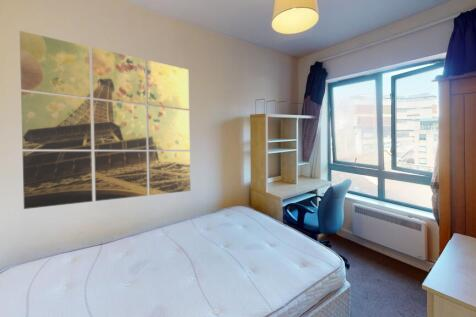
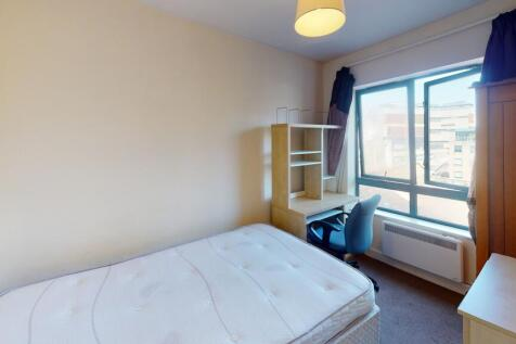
- wall art (121, 126)
